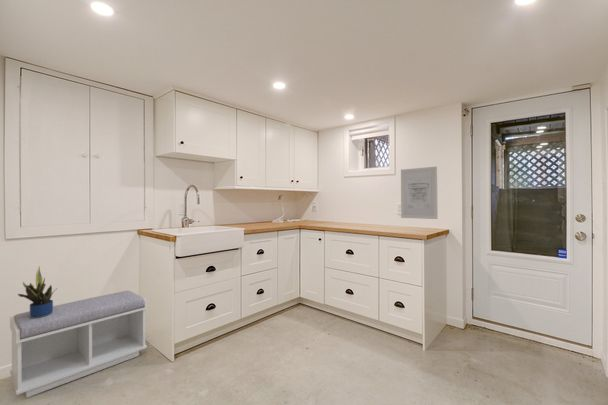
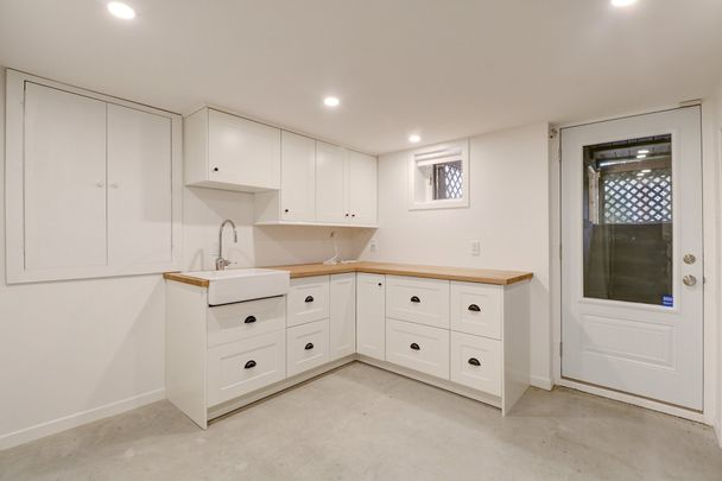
- potted plant (37, 291)
- bench (84, 335)
- wall art (418, 193)
